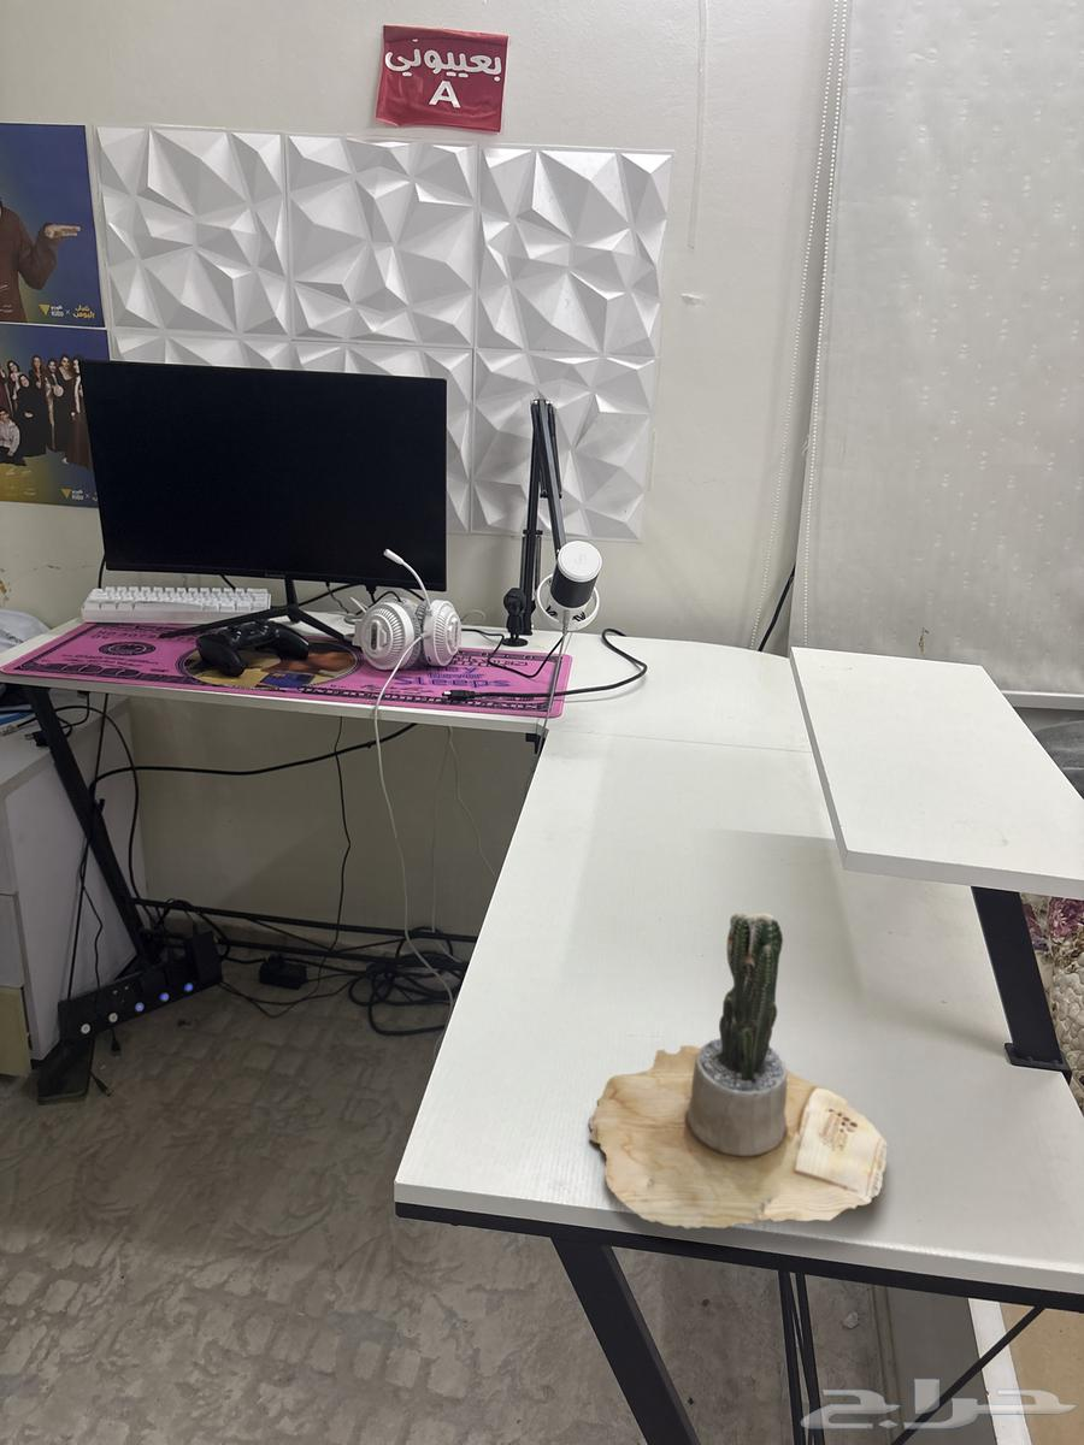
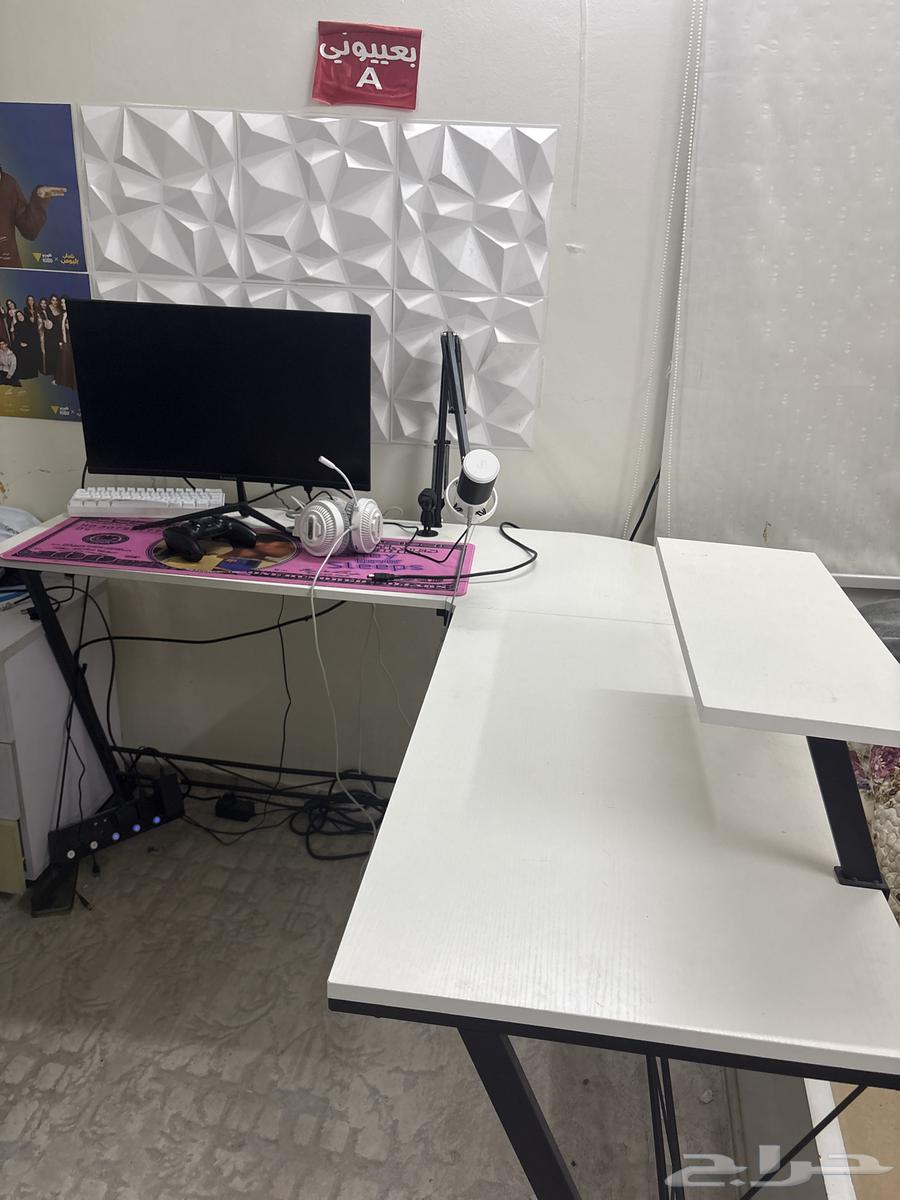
- potted cactus (736, 1014)
